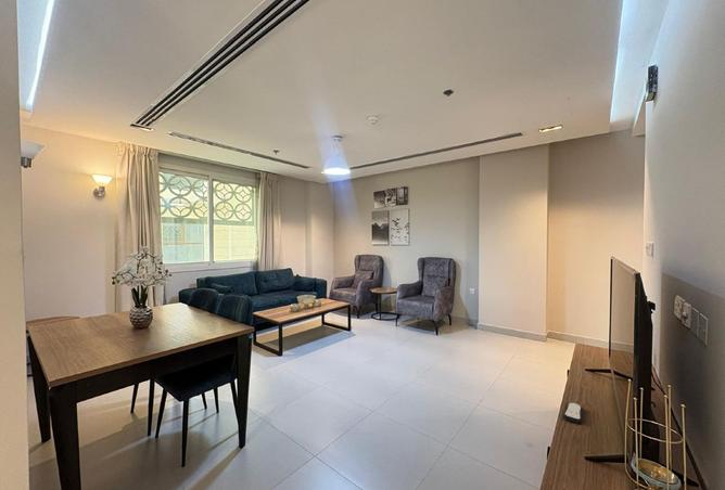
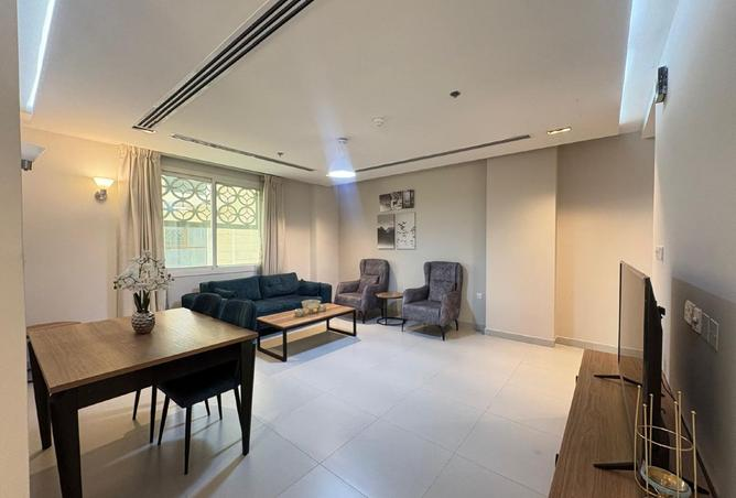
- remote control (573, 412)
